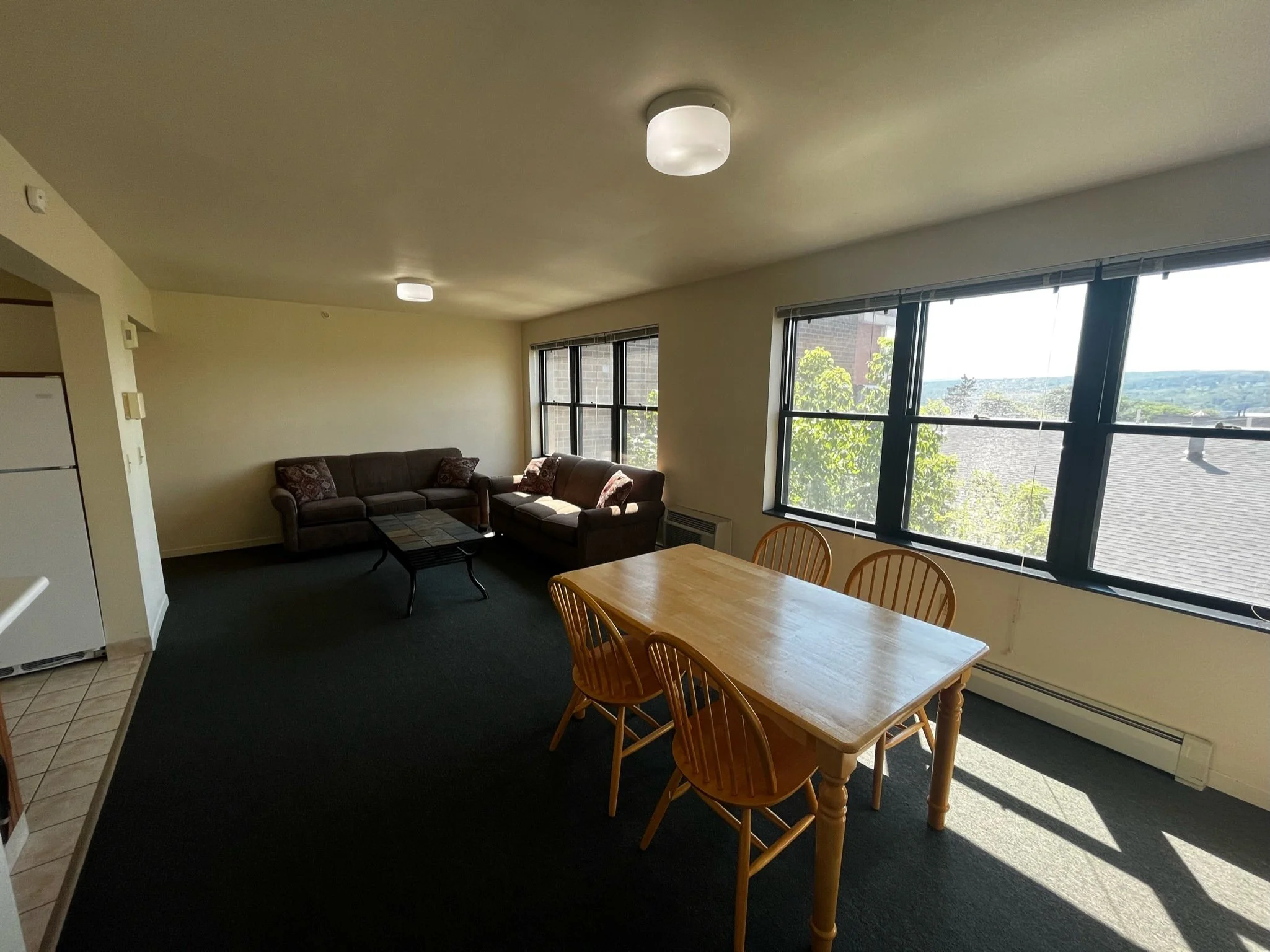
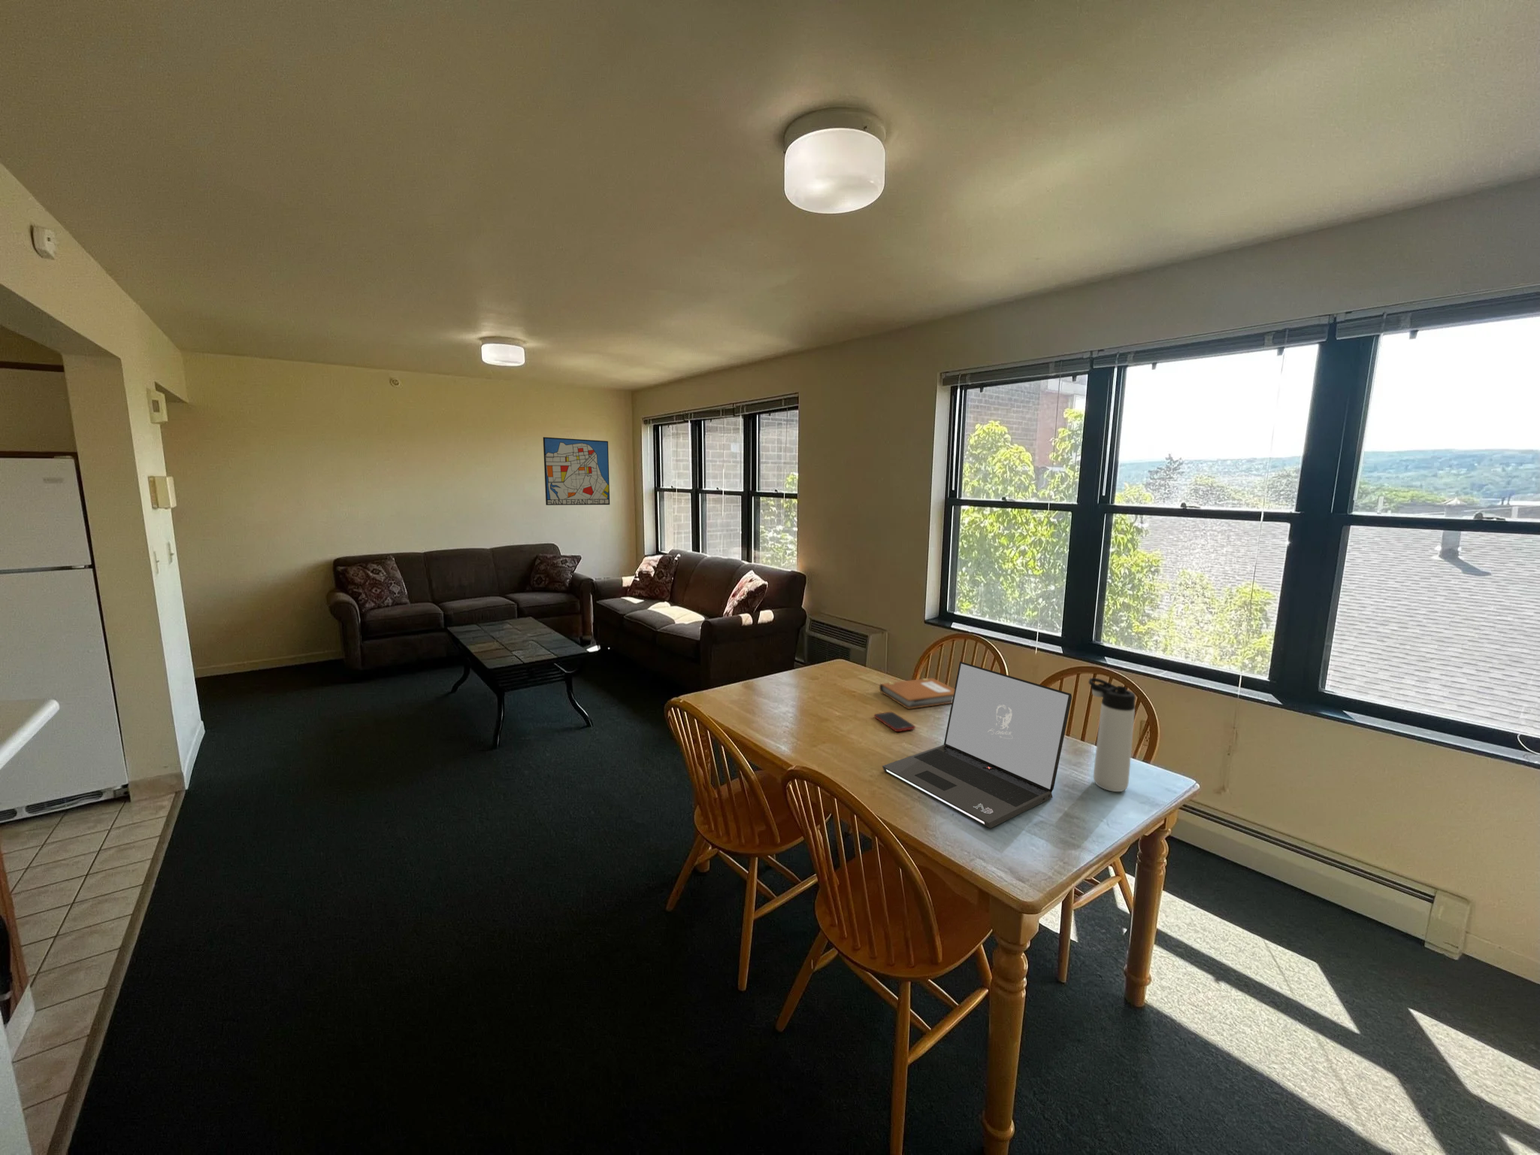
+ wall art (577, 472)
+ cell phone (894, 721)
+ thermos bottle (1107, 734)
+ notebook (920, 692)
+ laptop (973, 734)
